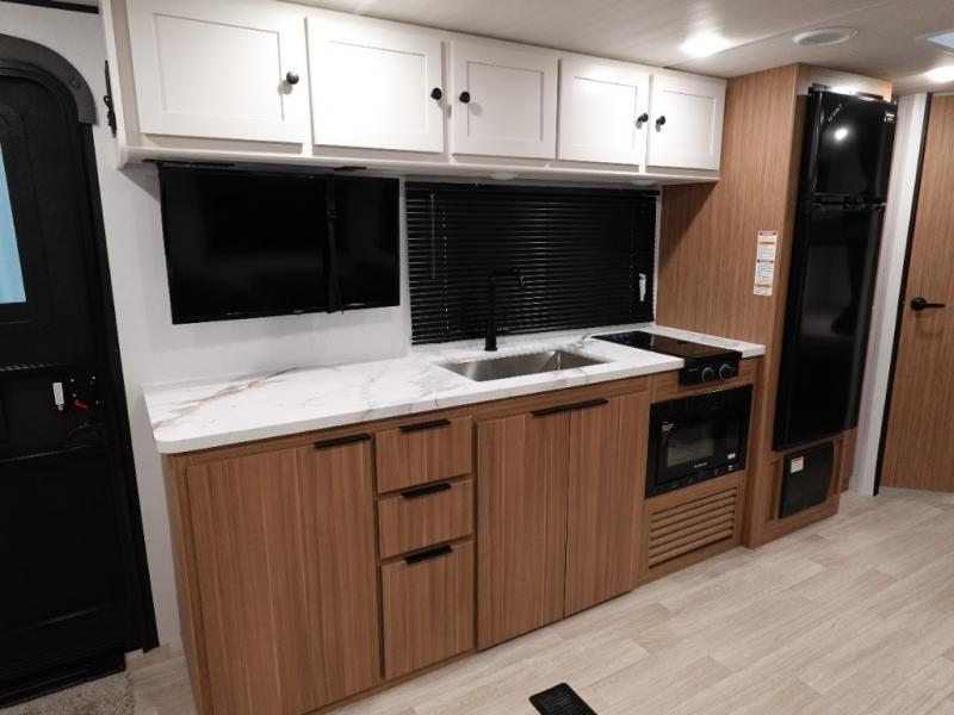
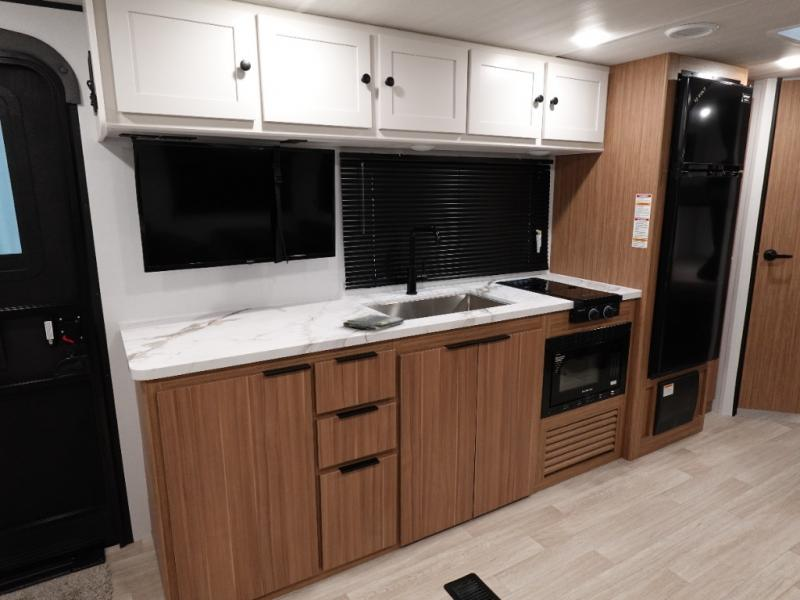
+ dish towel (373, 321)
